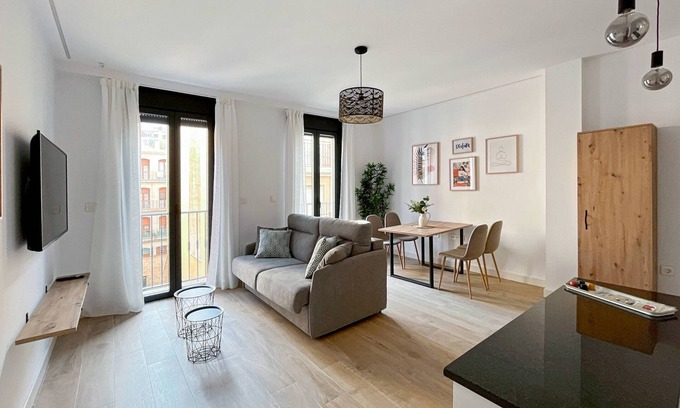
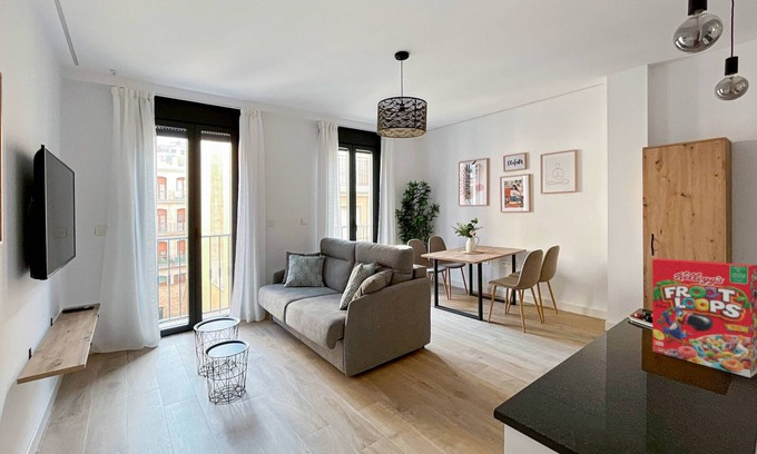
+ cereal box (700, 310)
